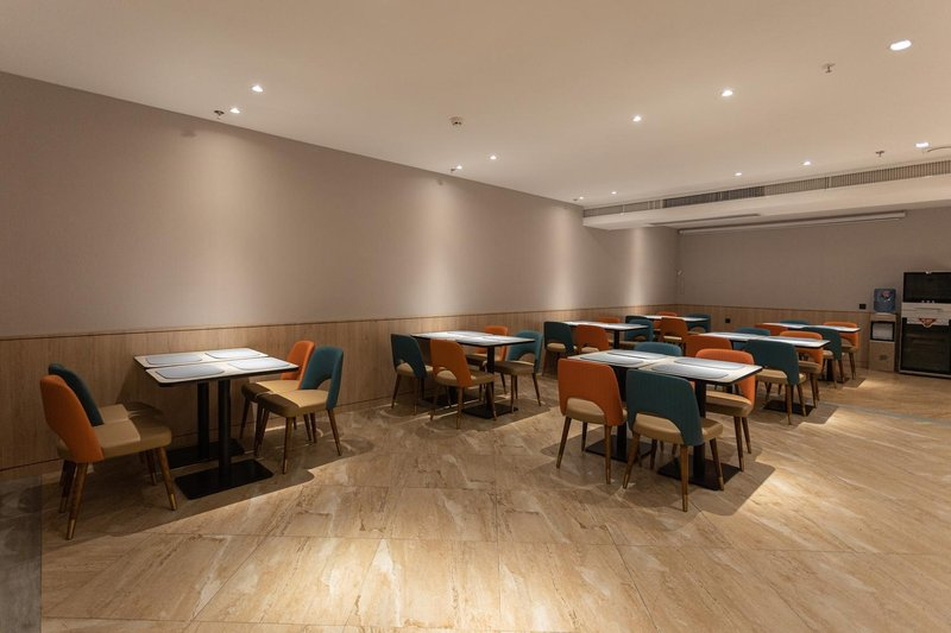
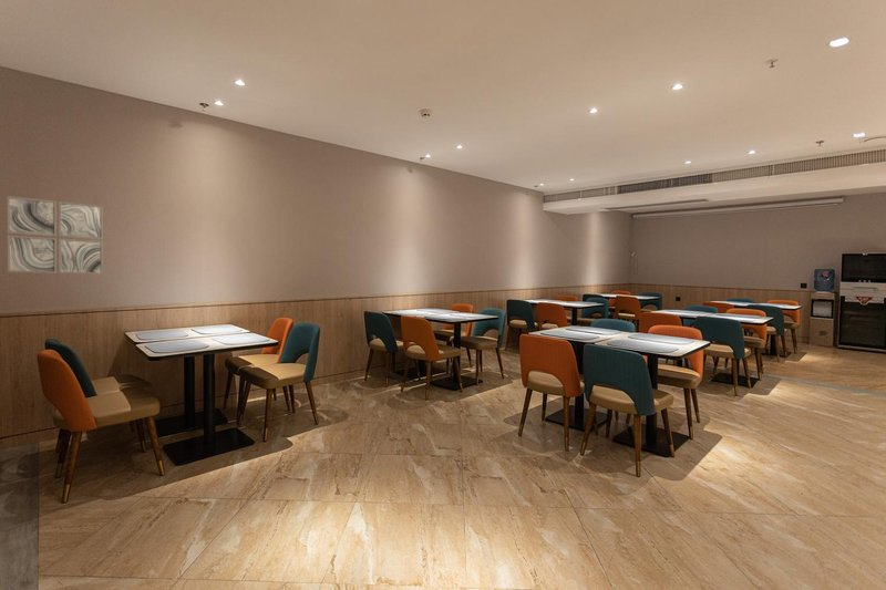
+ wall art (59, 238)
